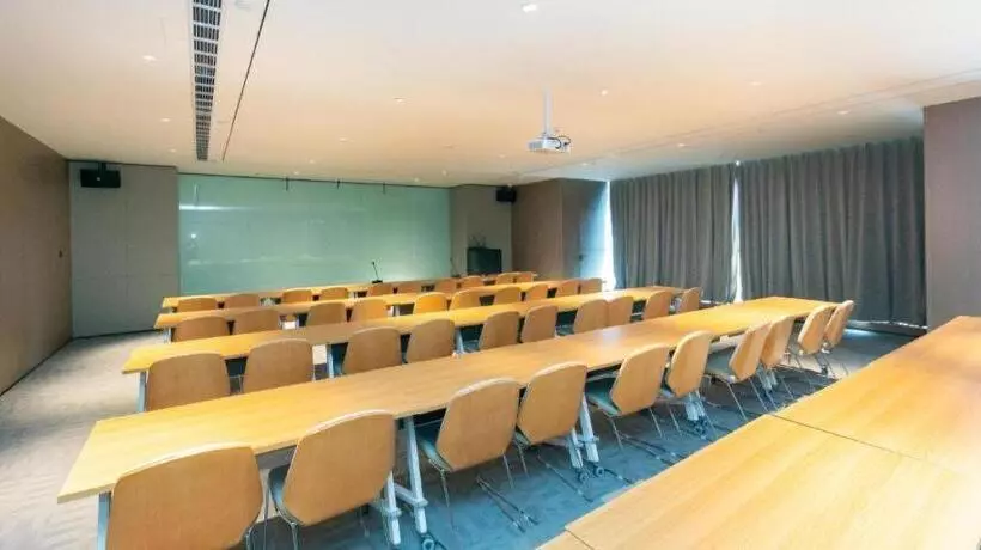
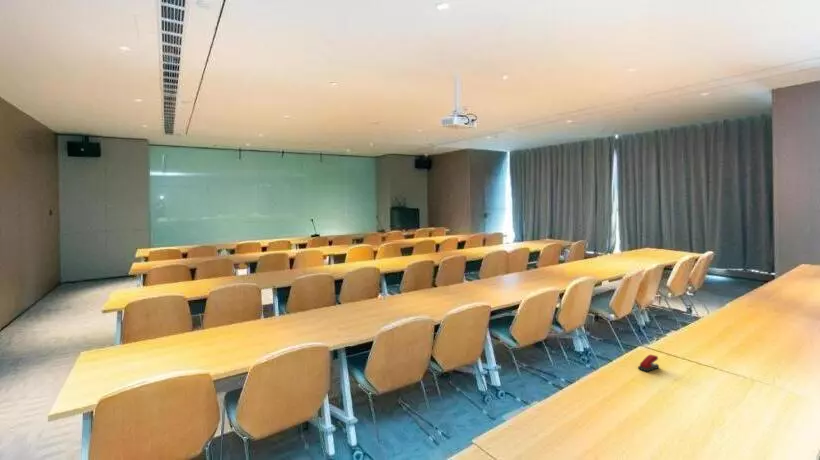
+ stapler (649, 362)
